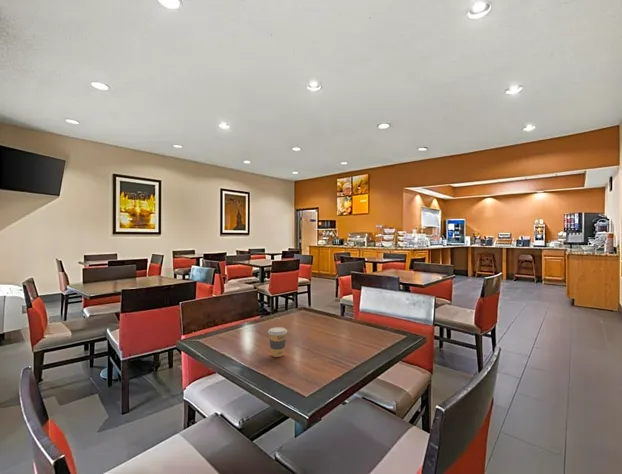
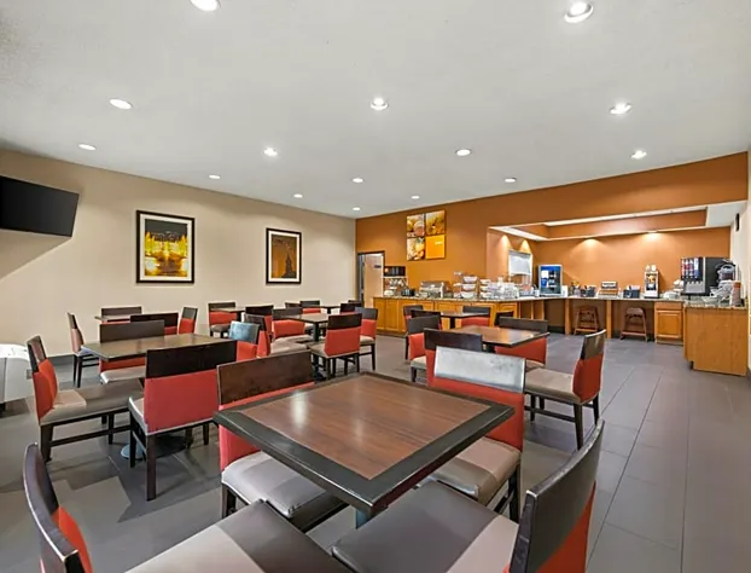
- coffee cup (277, 342)
